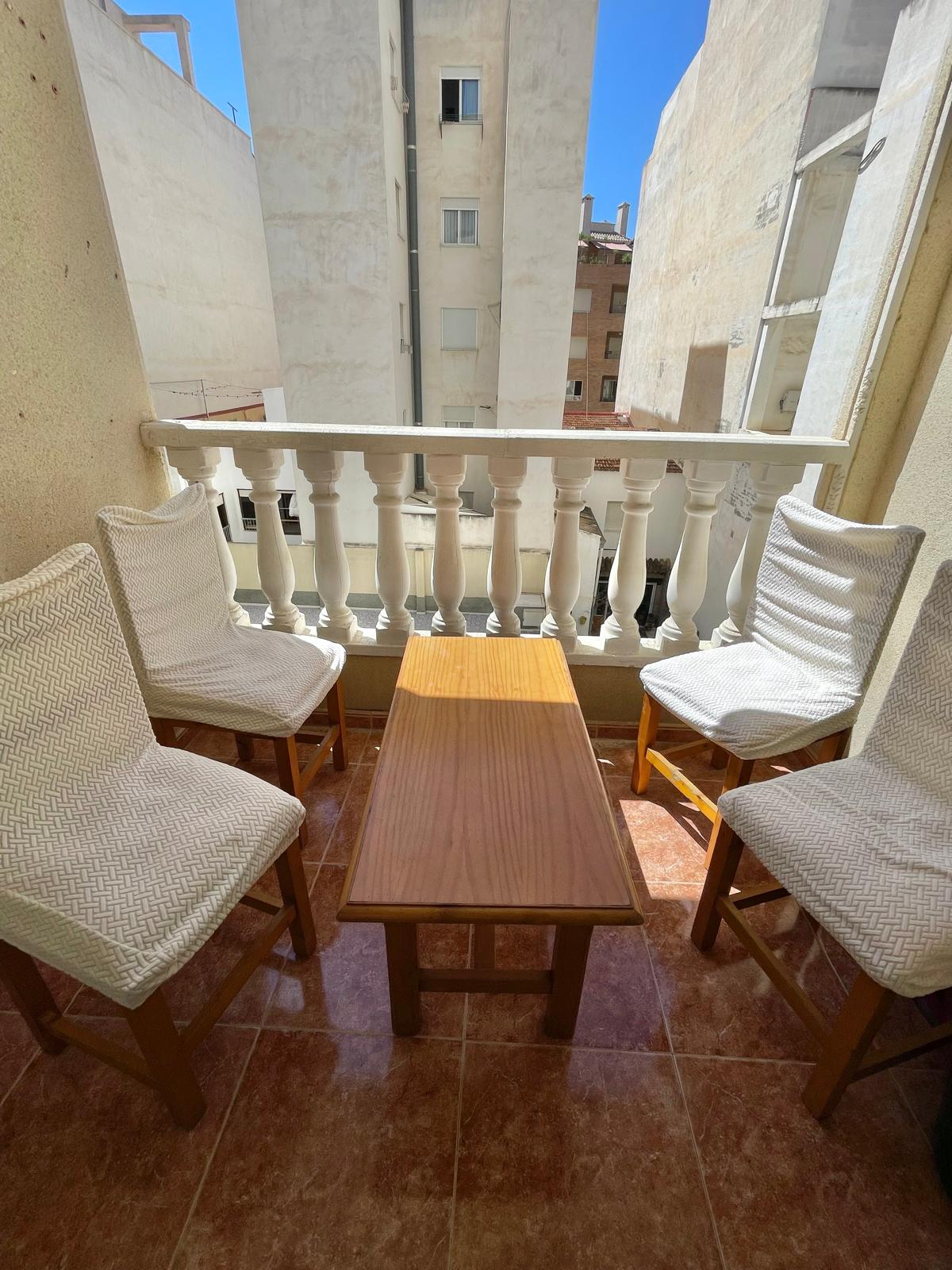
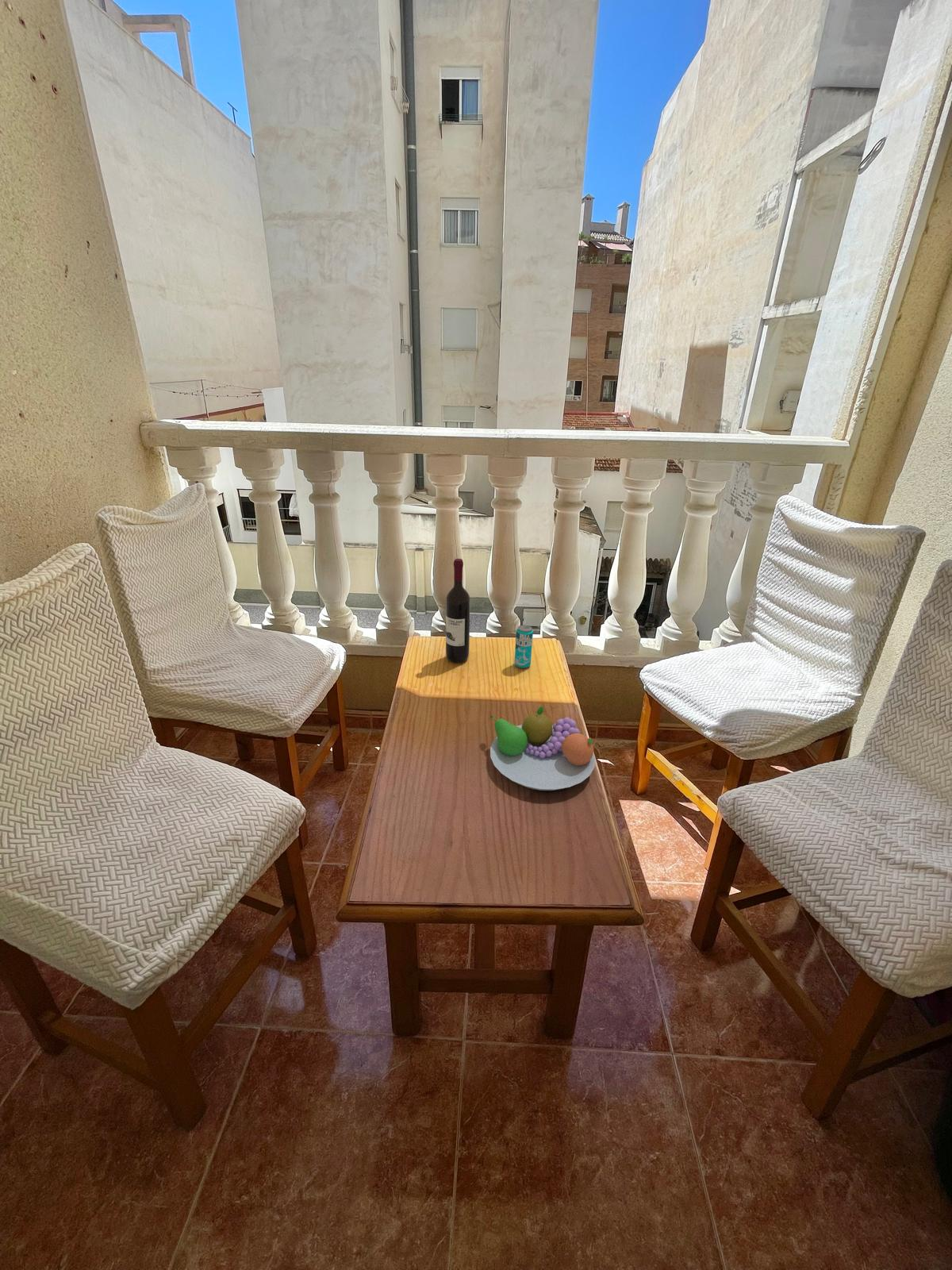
+ beverage can (524, 646)
+ wine bottle (458, 610)
+ fruit bowl (539, 743)
